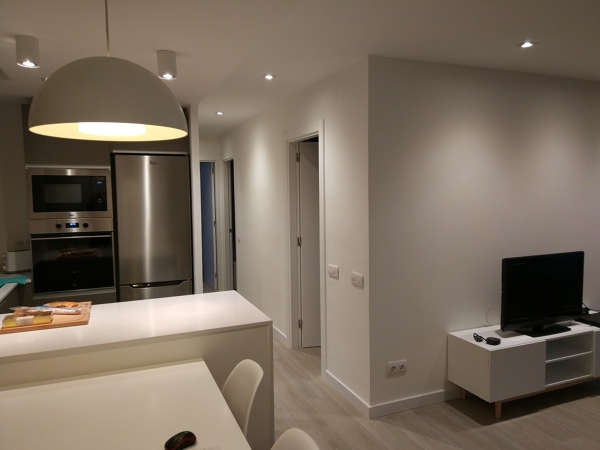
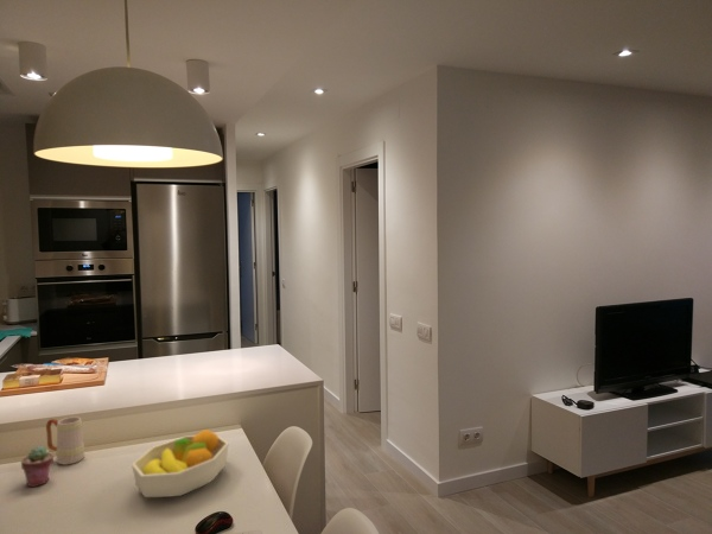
+ potted succulent (37, 464)
+ fruit bowl (182, 460)
+ mug (64, 439)
